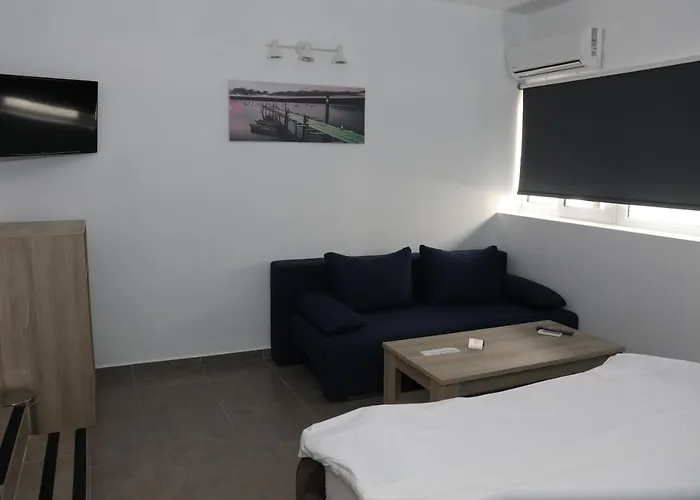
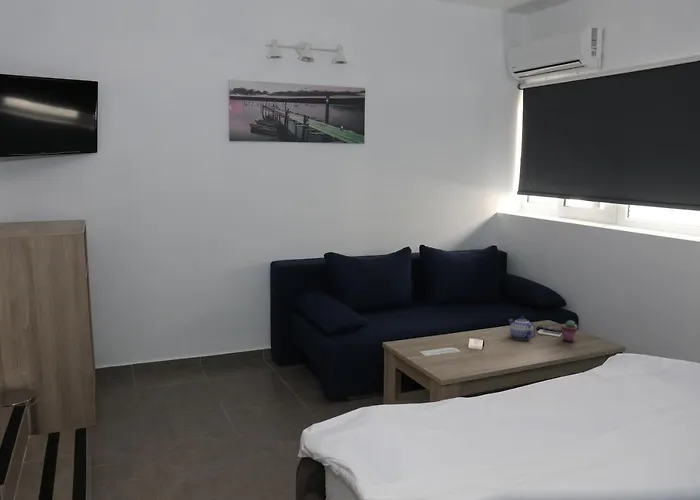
+ teapot (522, 327)
+ potted succulent (569, 330)
